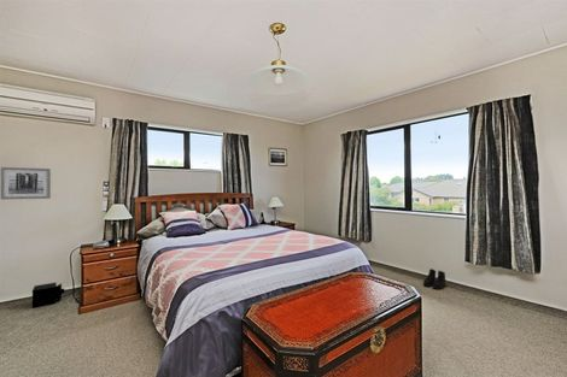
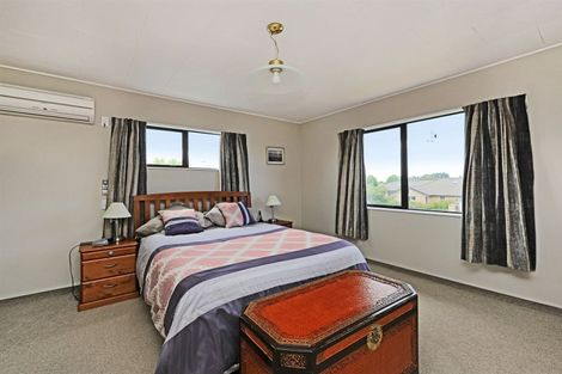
- wall art (27, 183)
- speaker (48, 293)
- boots (434, 277)
